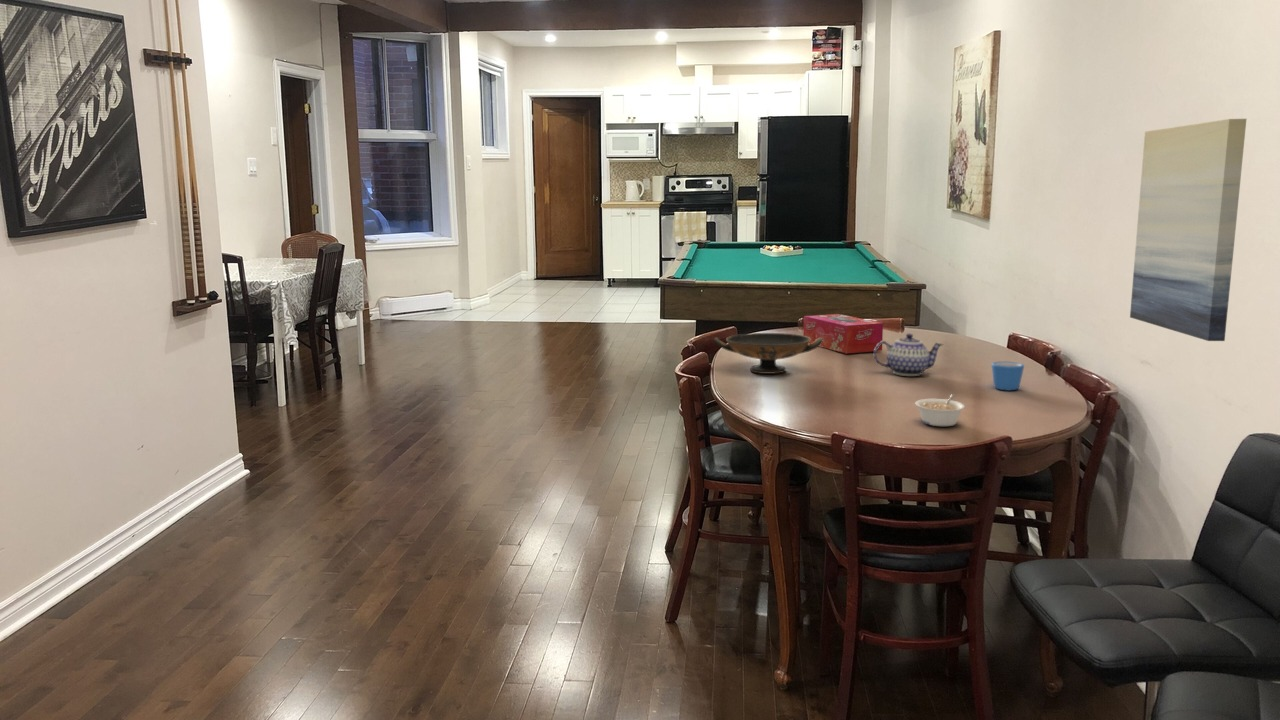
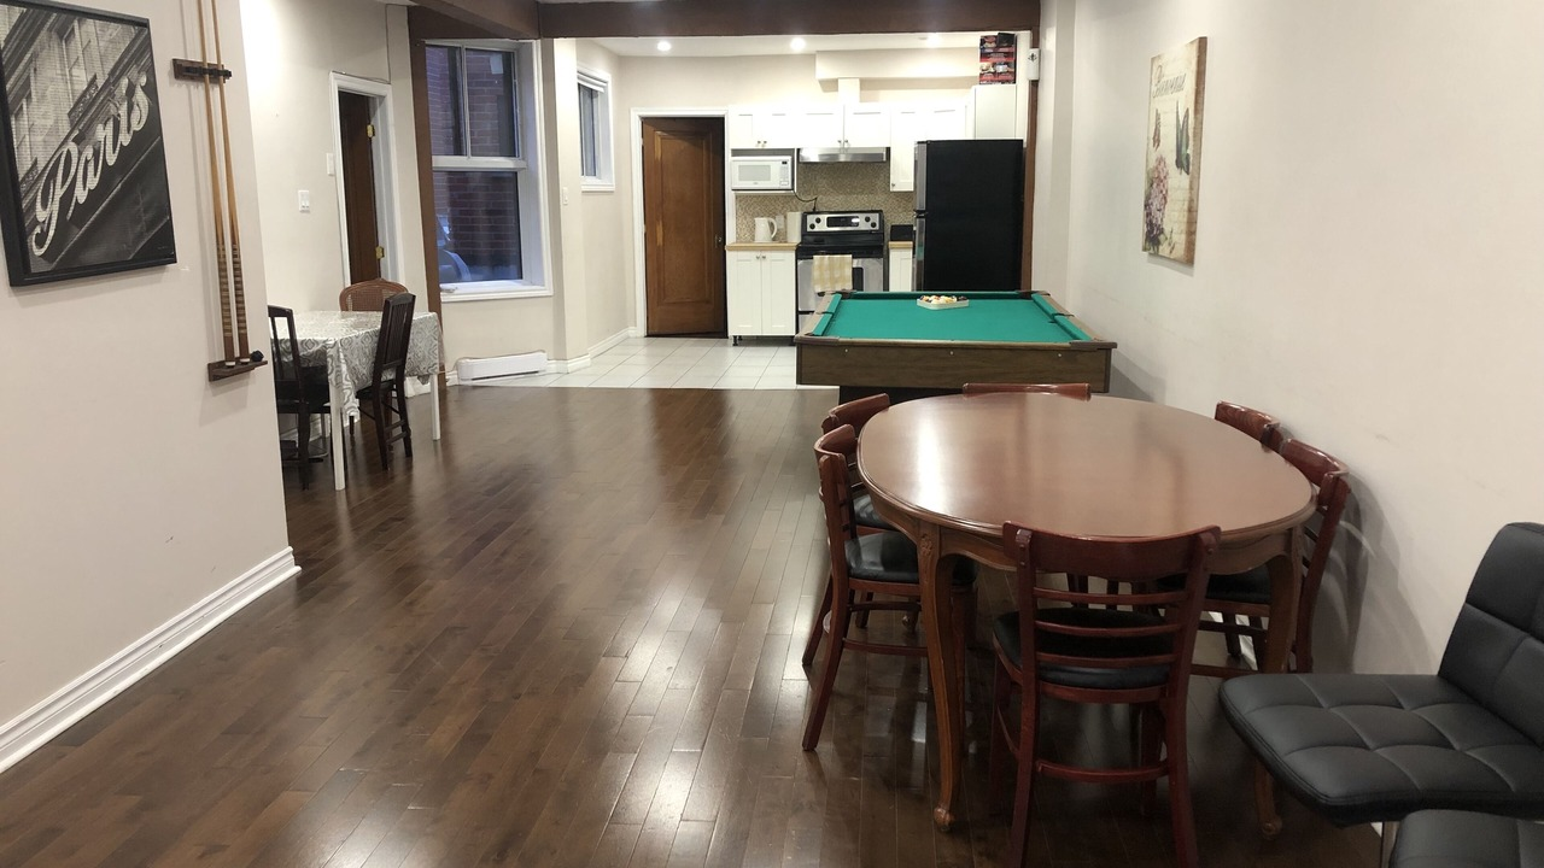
- tissue box (841, 332)
- mug (1005, 375)
- teapot (908, 353)
- legume (939, 411)
- decorative bowl (767, 354)
- wall art (1181, 228)
